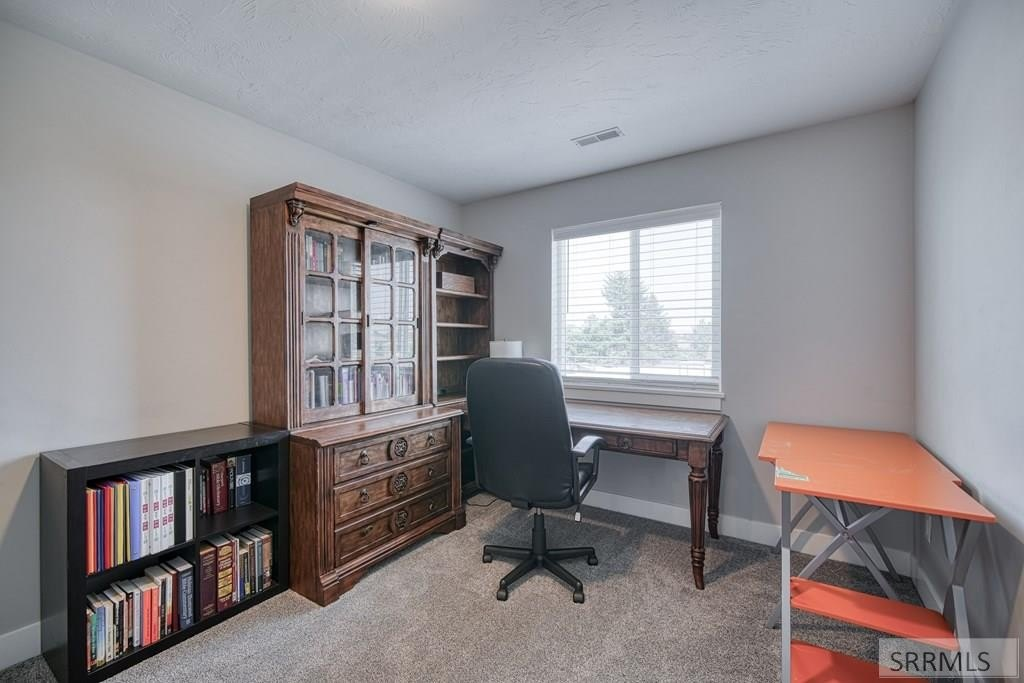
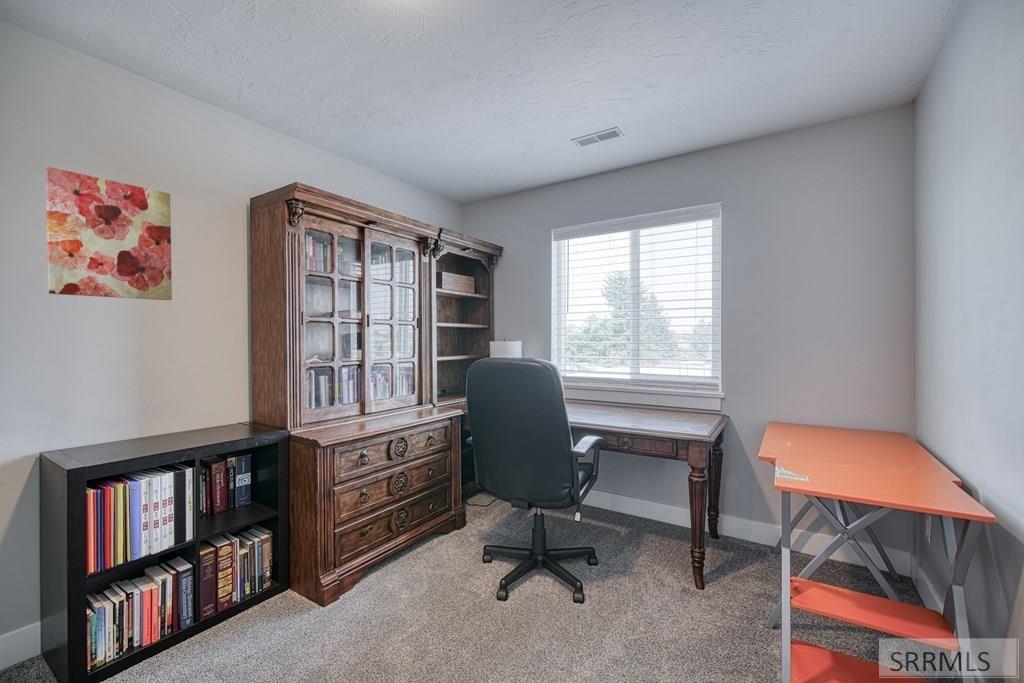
+ wall art (114, 239)
